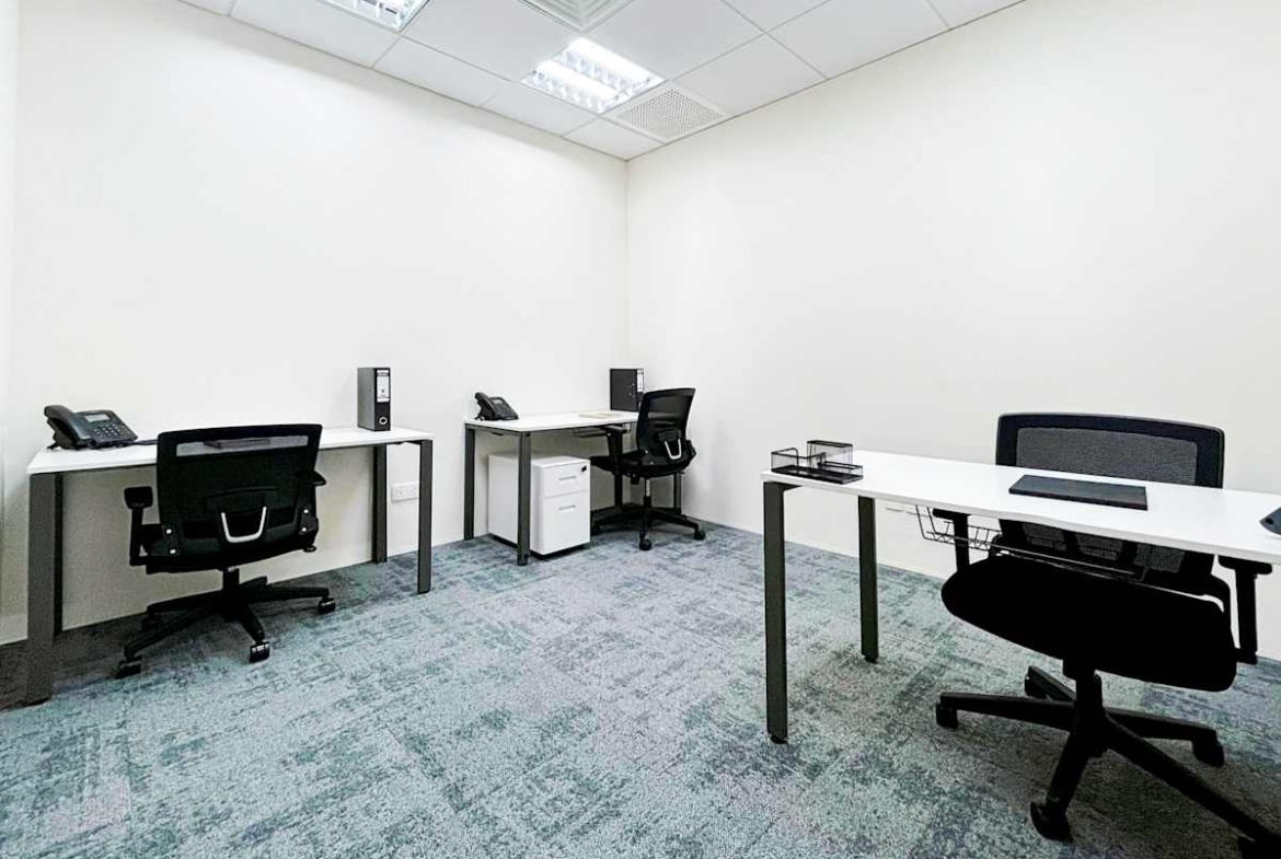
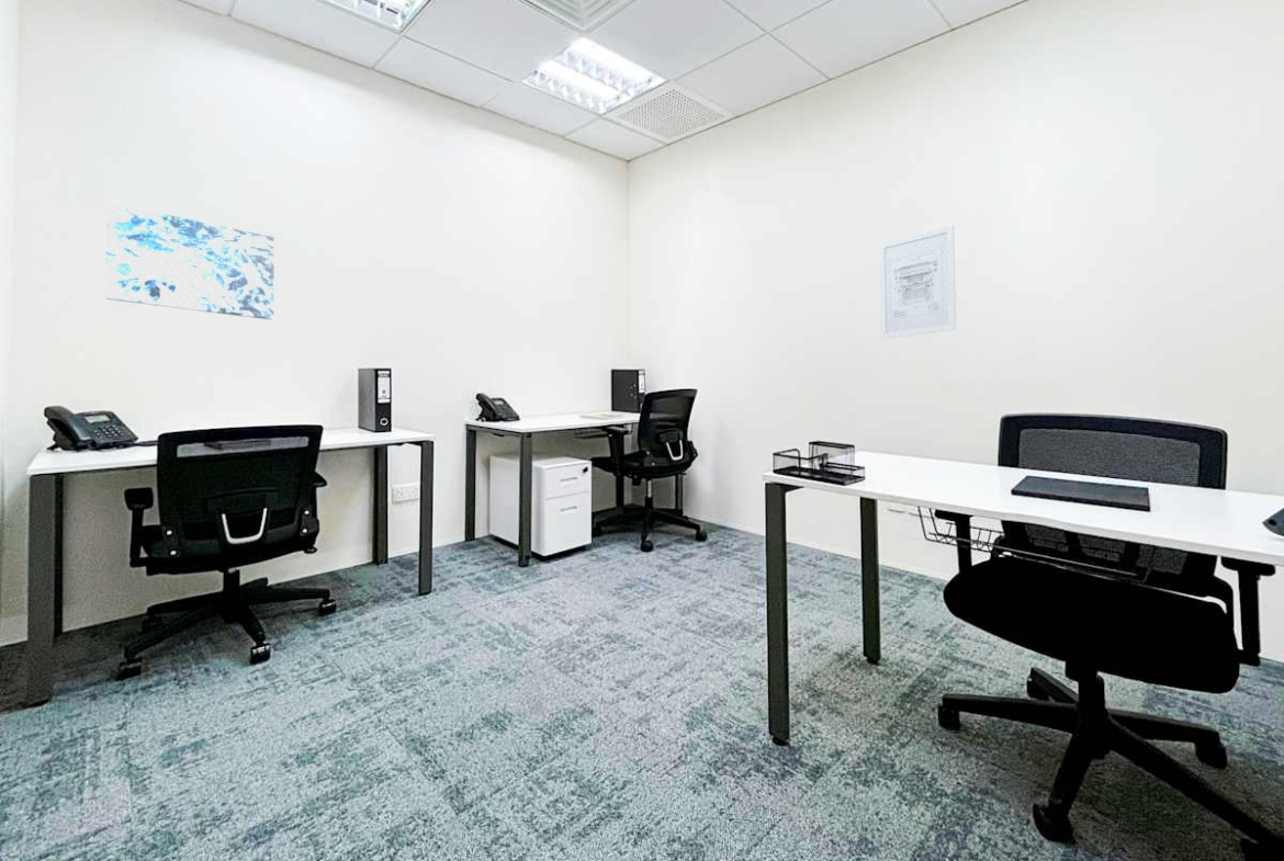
+ wall art (915, 284)
+ wall art (195, 265)
